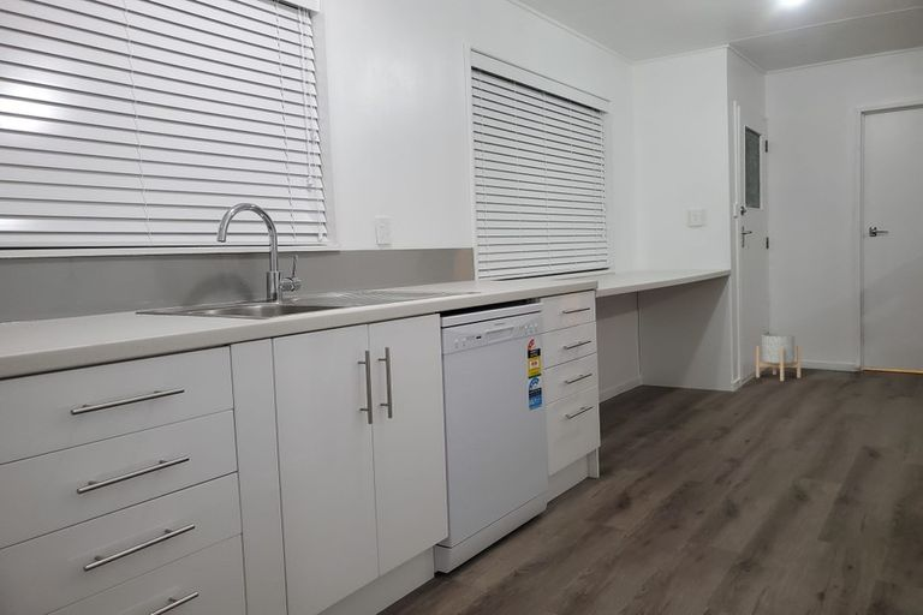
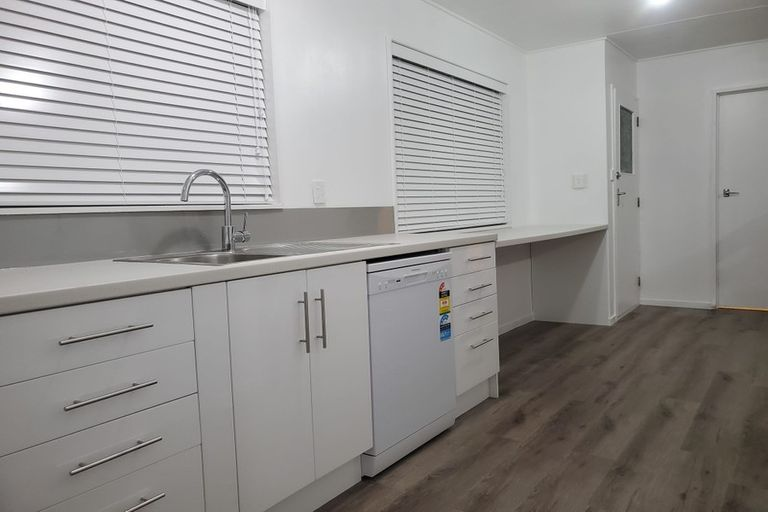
- planter (778, 356)
